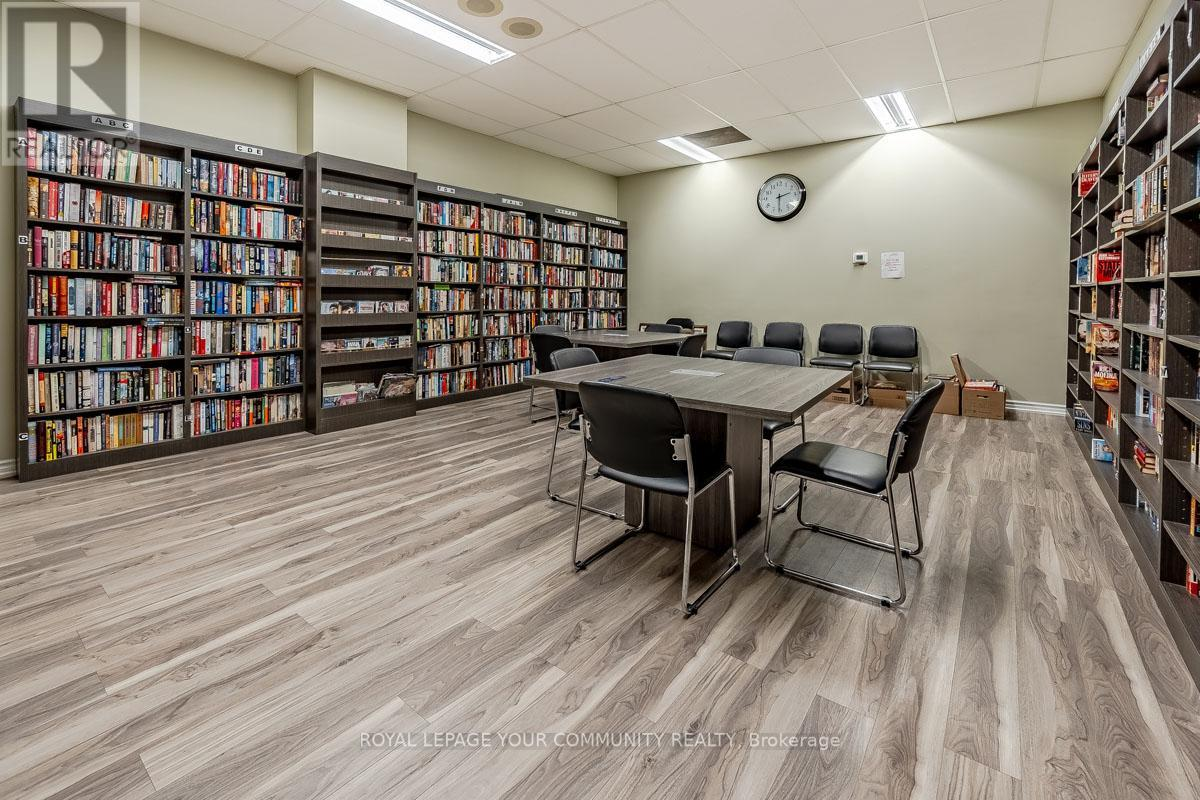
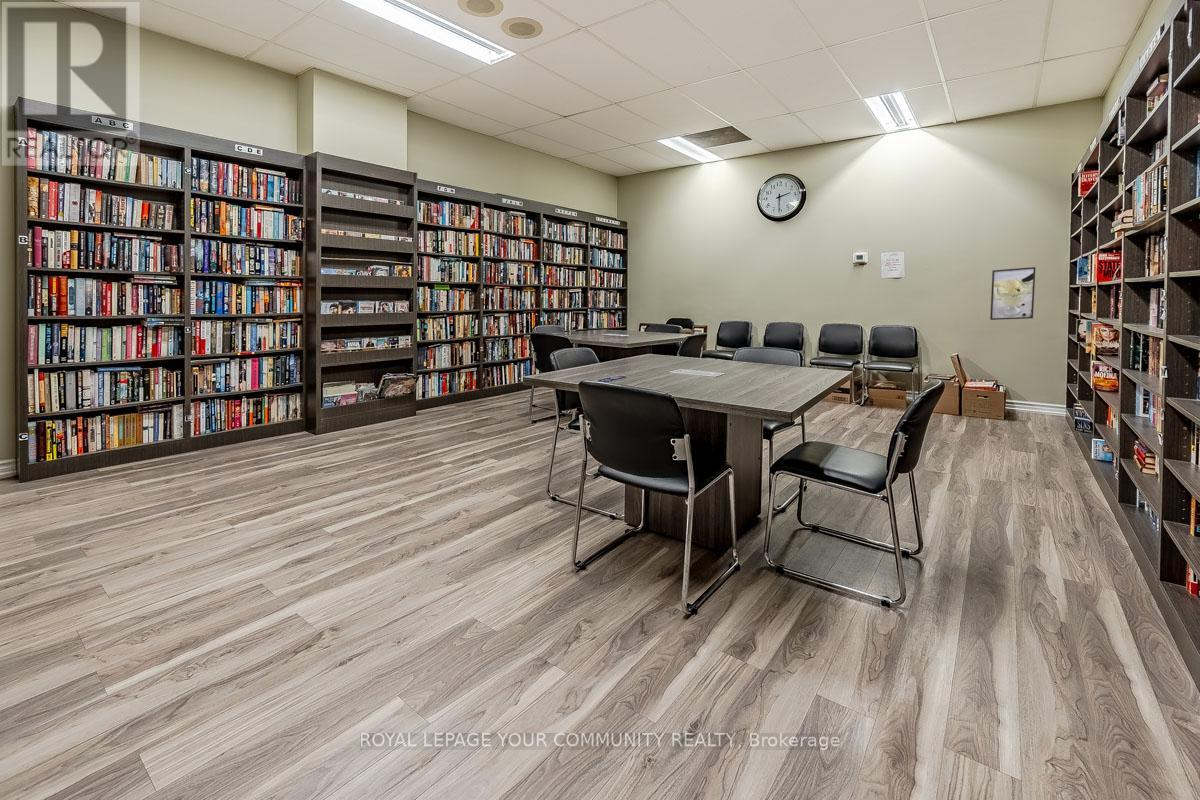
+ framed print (1012, 294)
